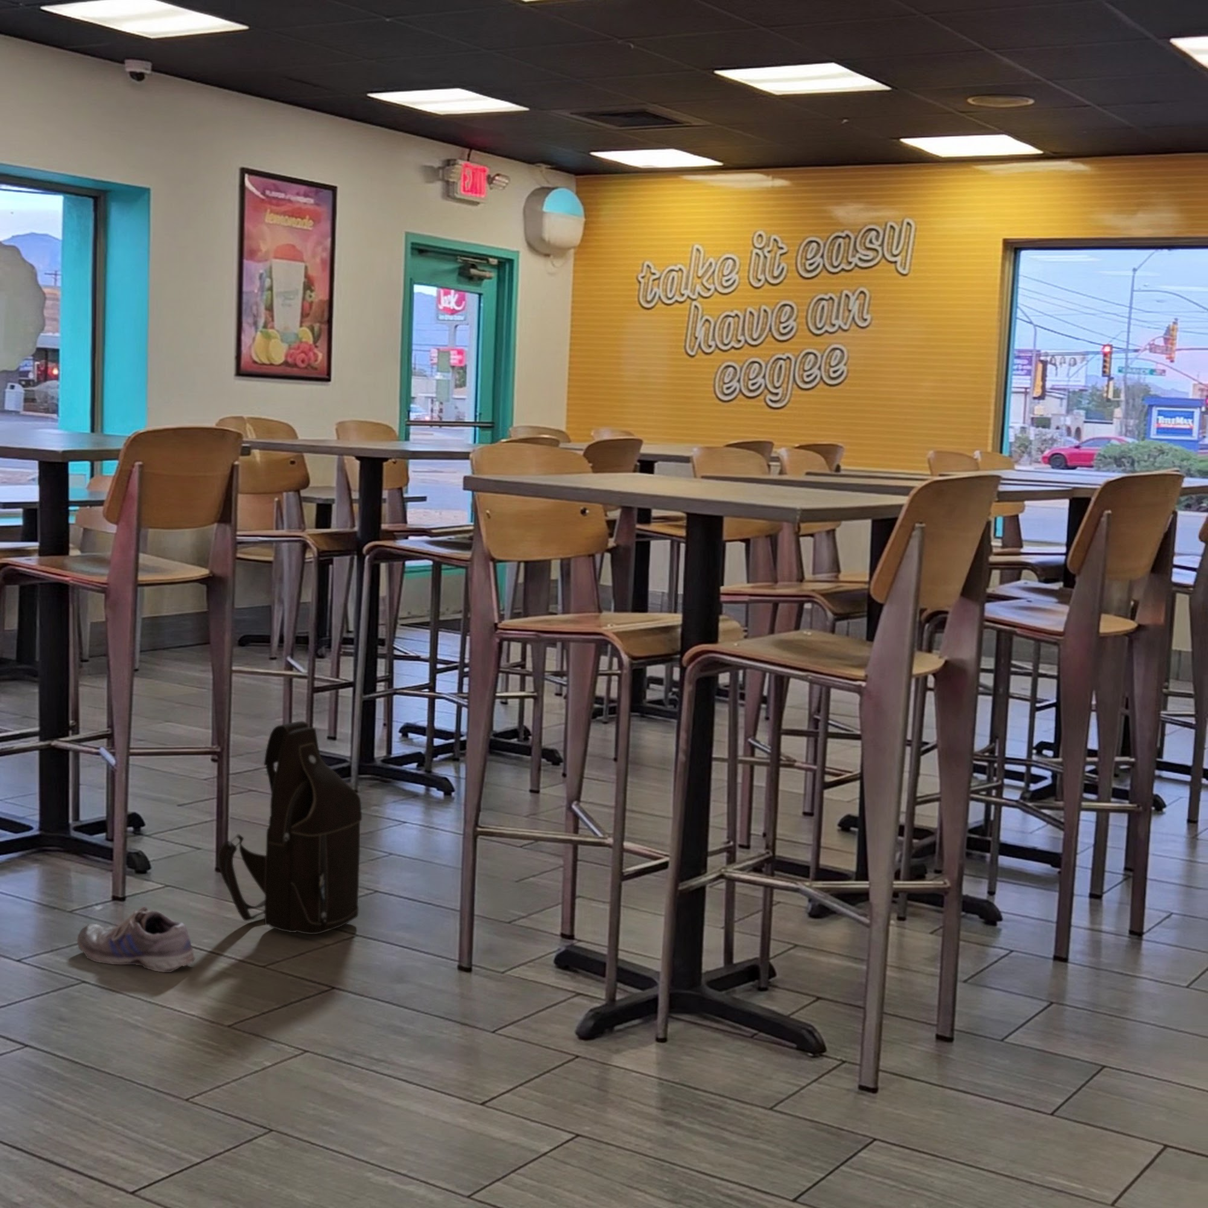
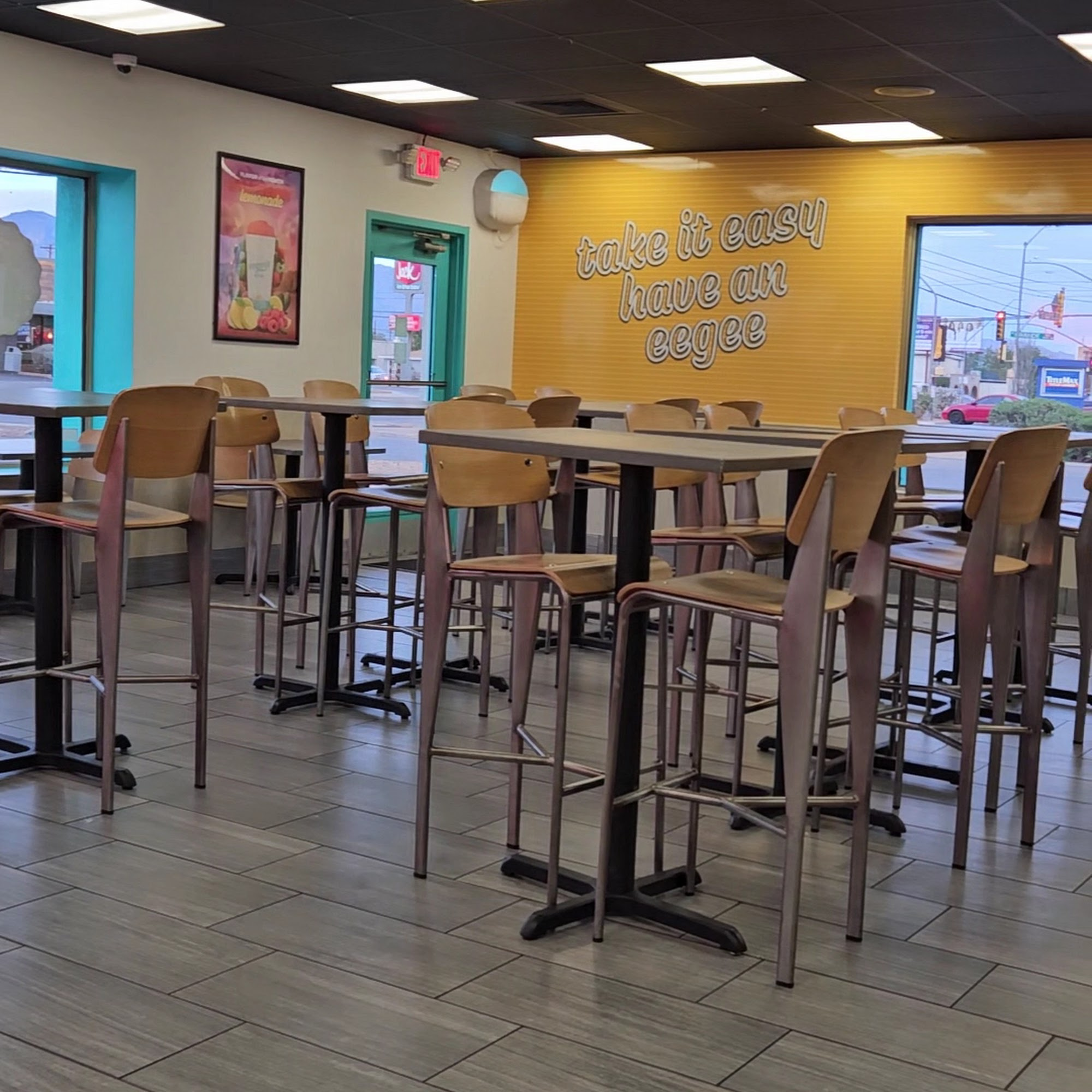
- shoulder bag (295, 826)
- shoe (135, 935)
